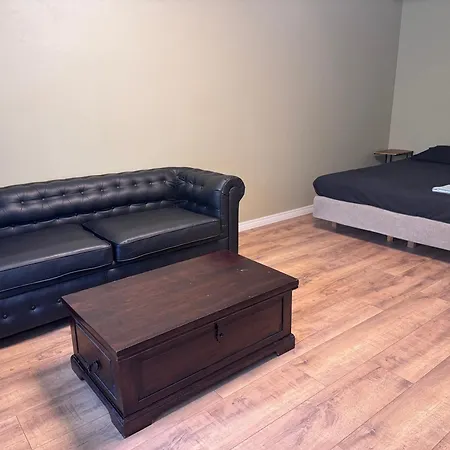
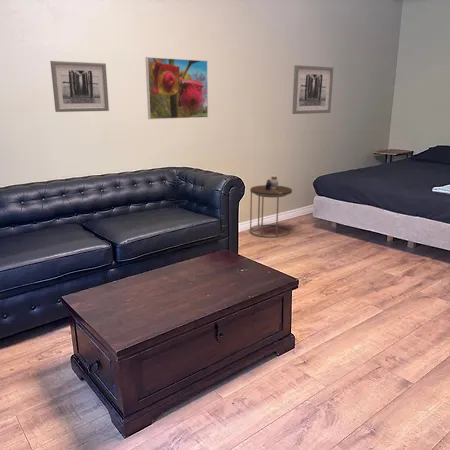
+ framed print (178, 89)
+ side table (277, 203)
+ wall art (313, 90)
+ wall art (81, 87)
